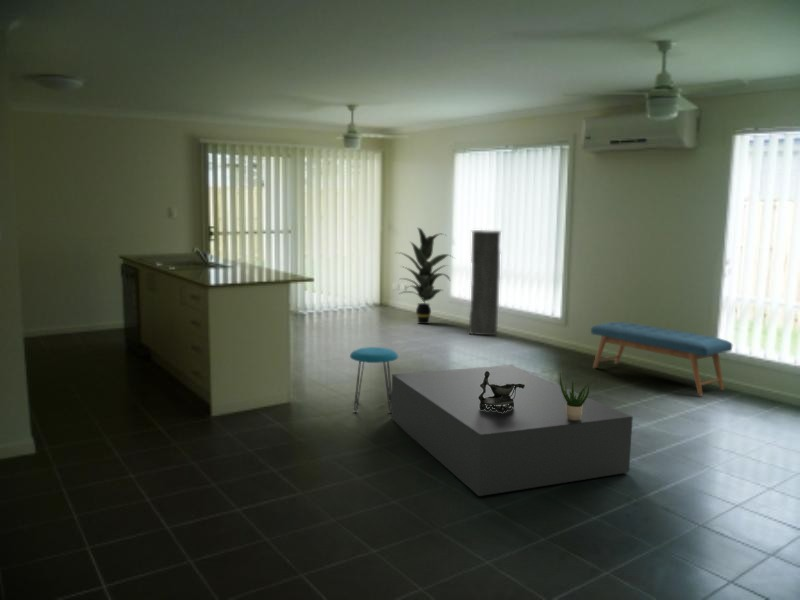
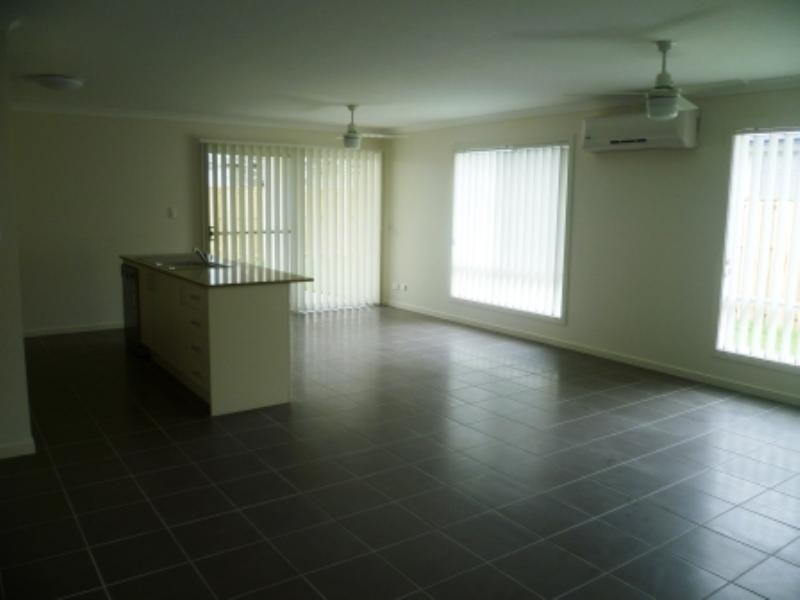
- stool (385, 378)
- bench (656, 352)
- potted plant (574, 396)
- storage cabinet (484, 282)
- decorative bowl (500, 388)
- indoor plant (424, 275)
- coffee table (498, 418)
